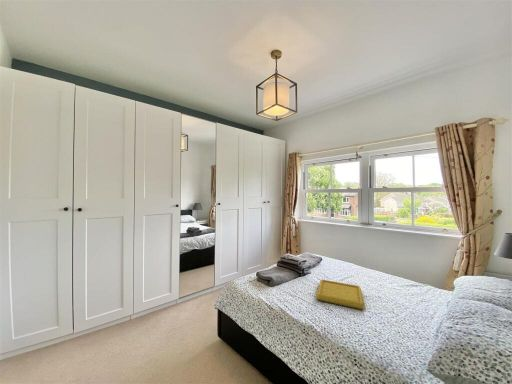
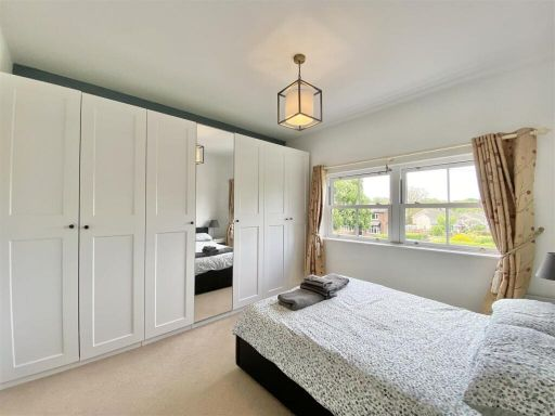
- serving tray (339, 292)
